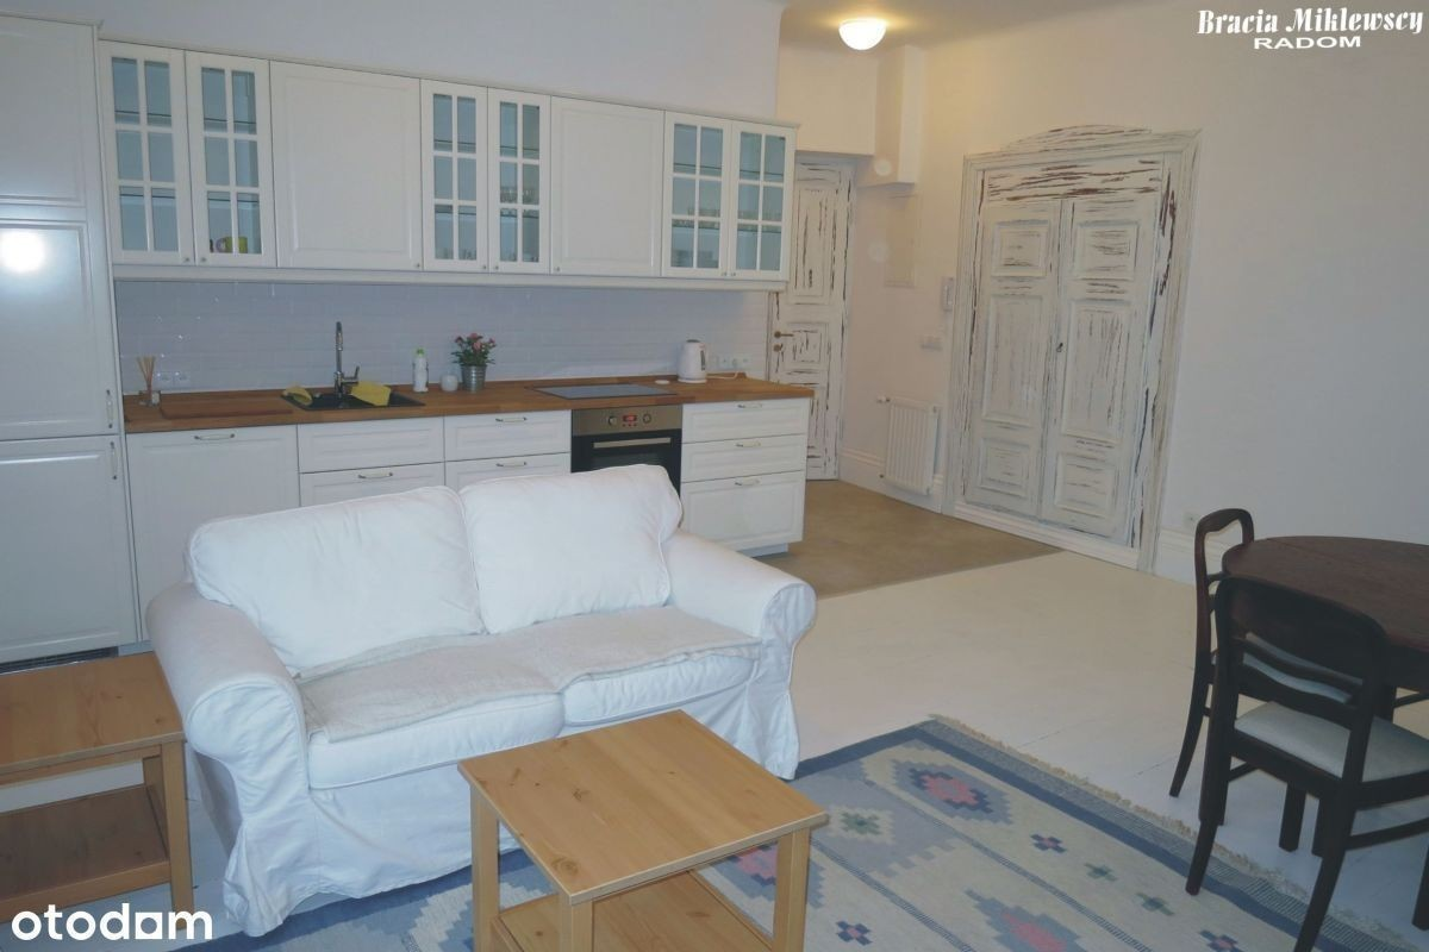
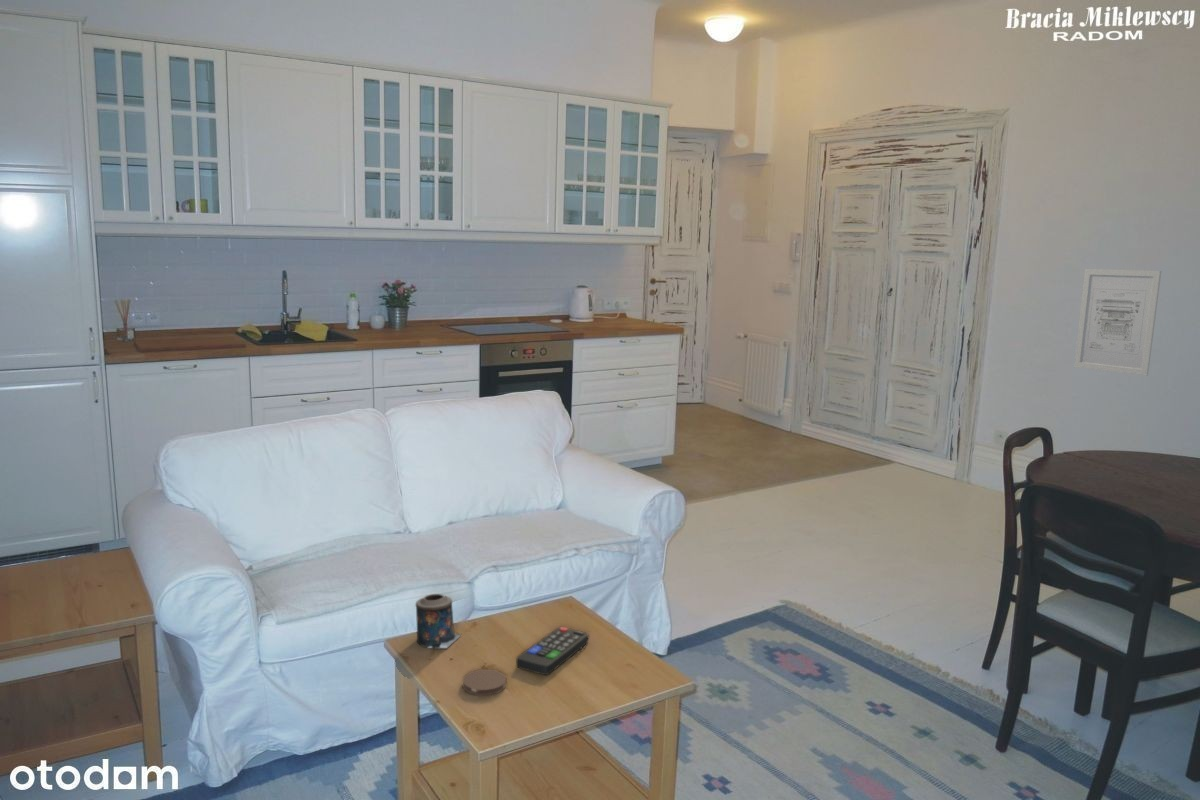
+ candle (440, 618)
+ coaster (484, 682)
+ remote control (553, 649)
+ wall art (1115, 321)
